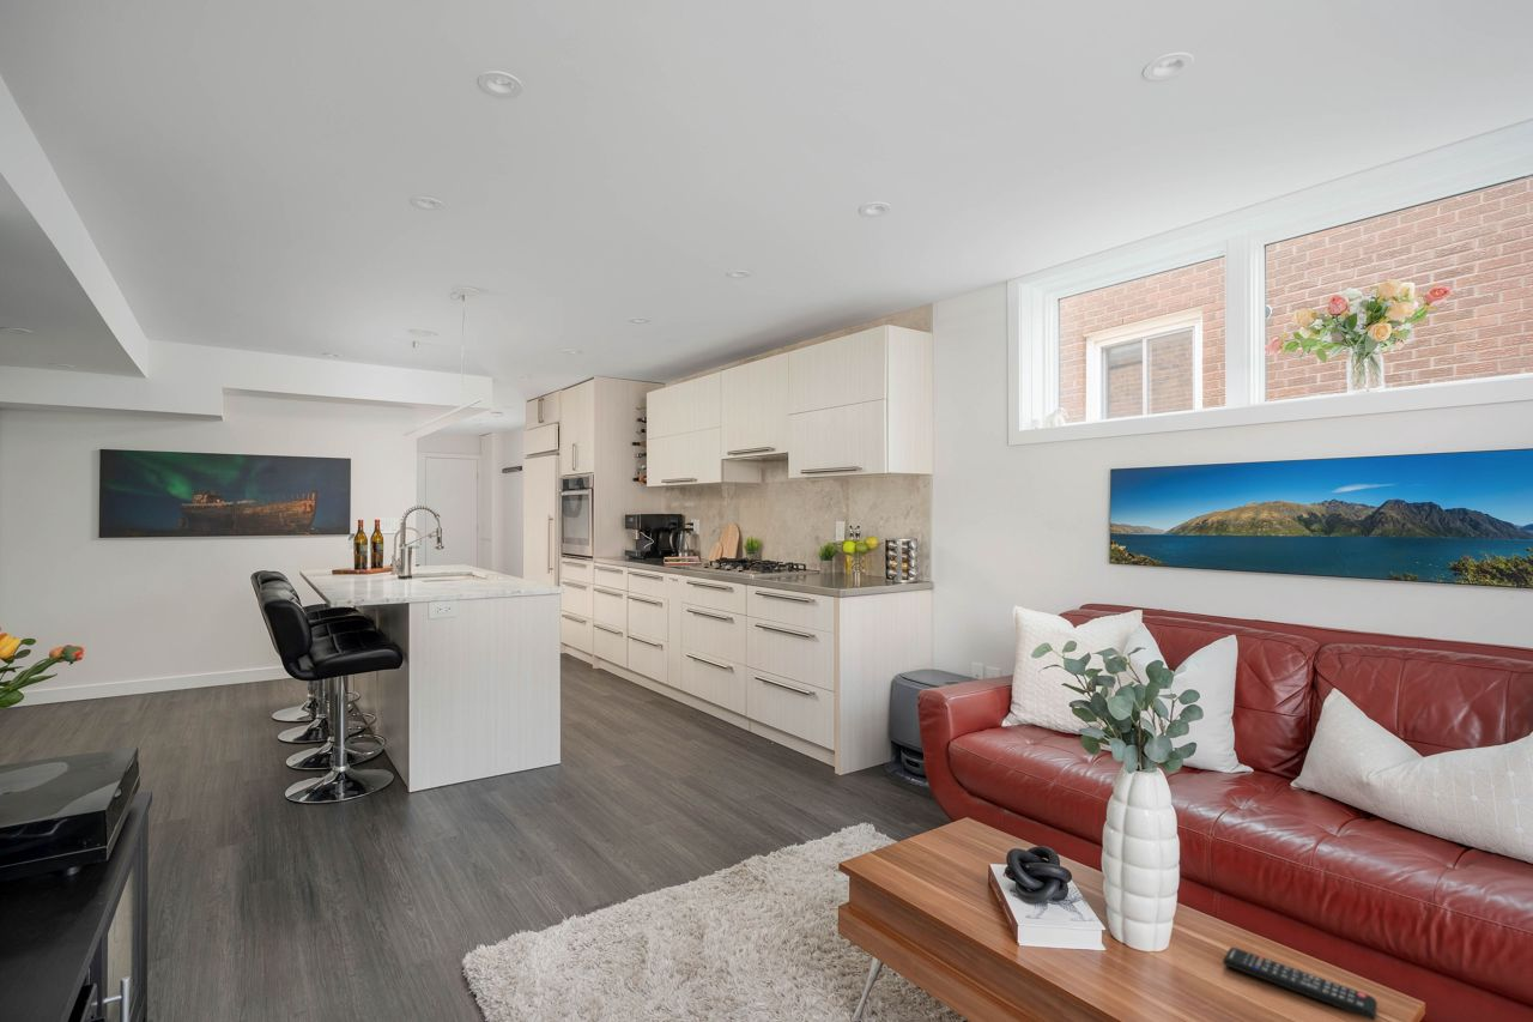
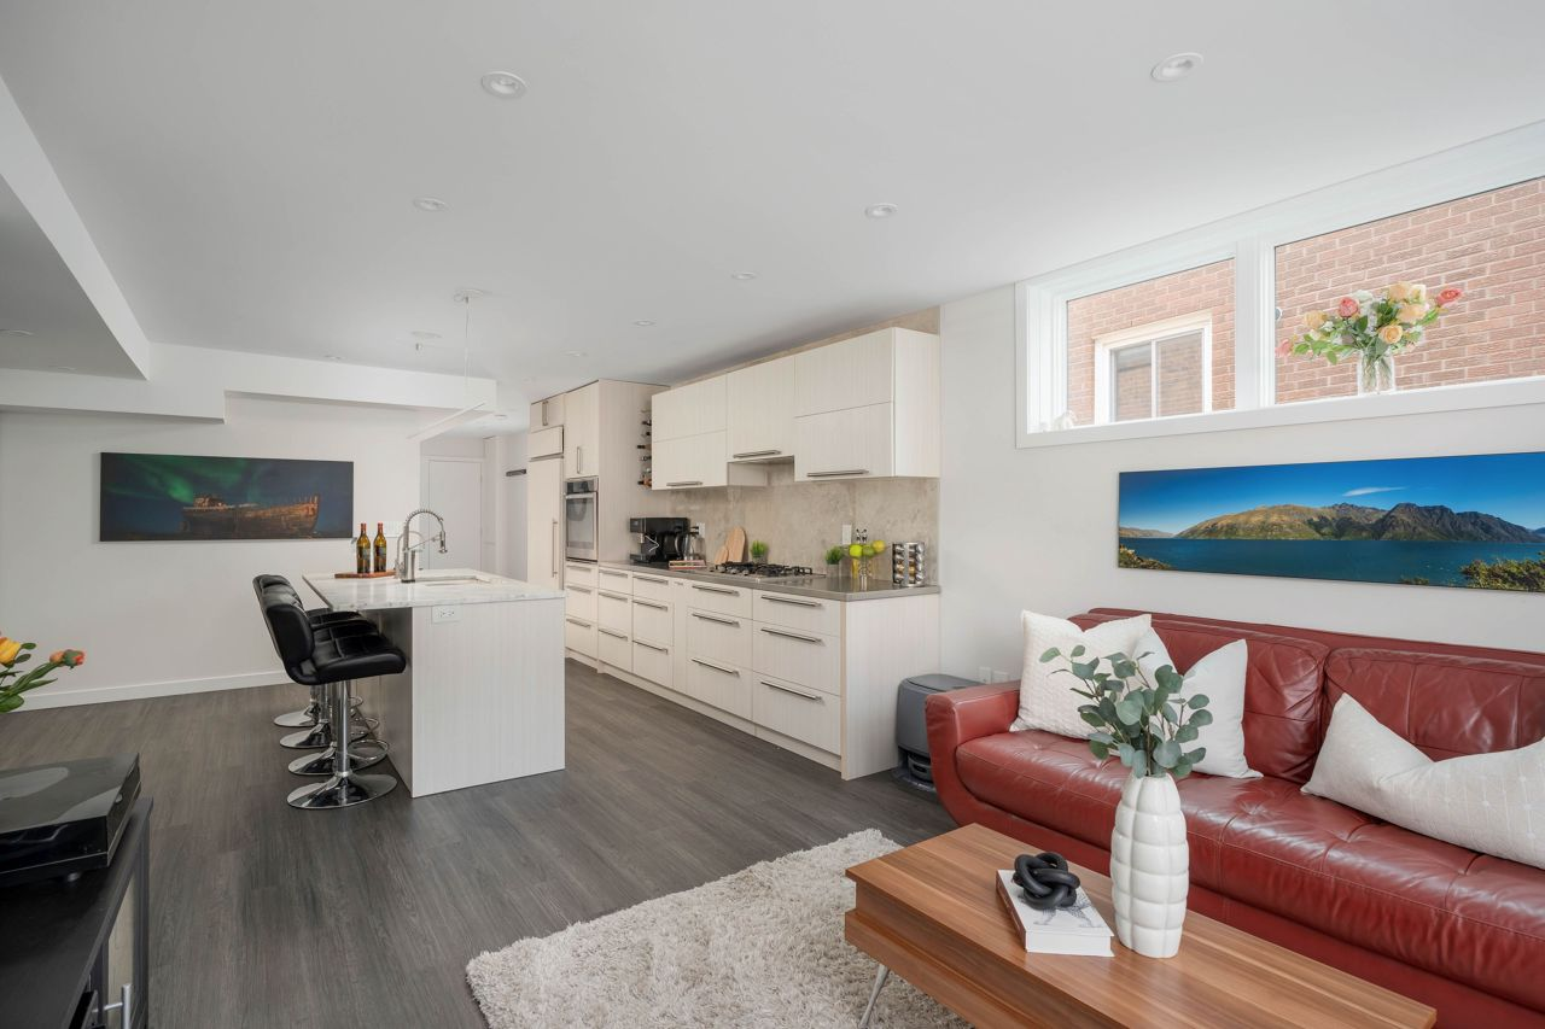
- remote control (1296, 981)
